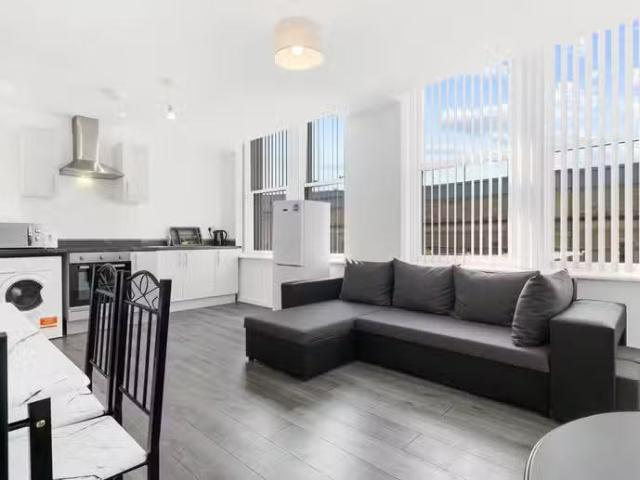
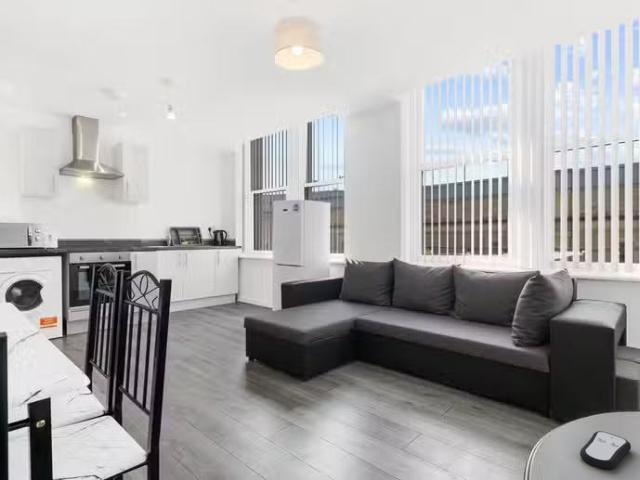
+ remote control (604, 449)
